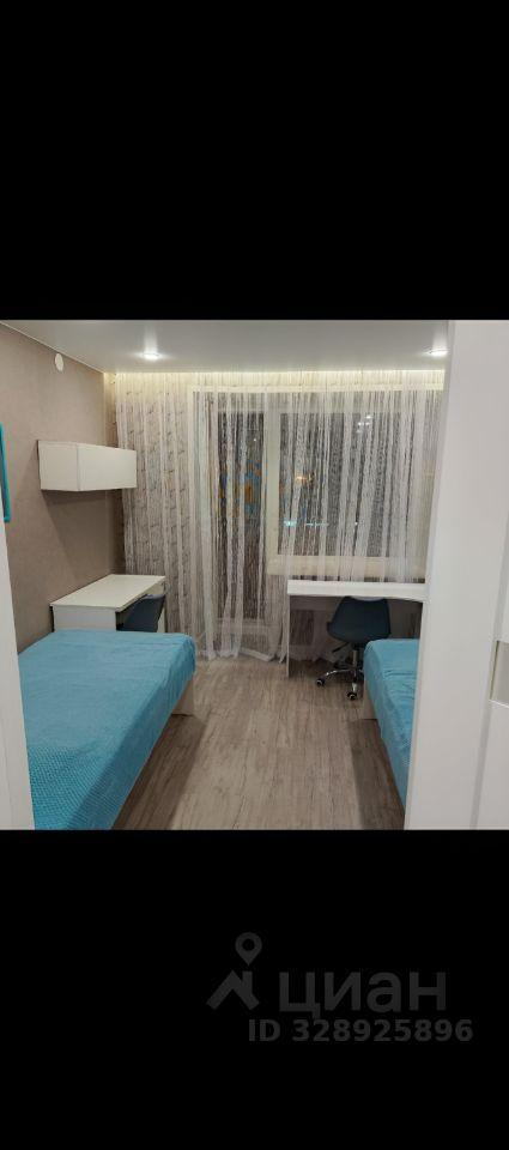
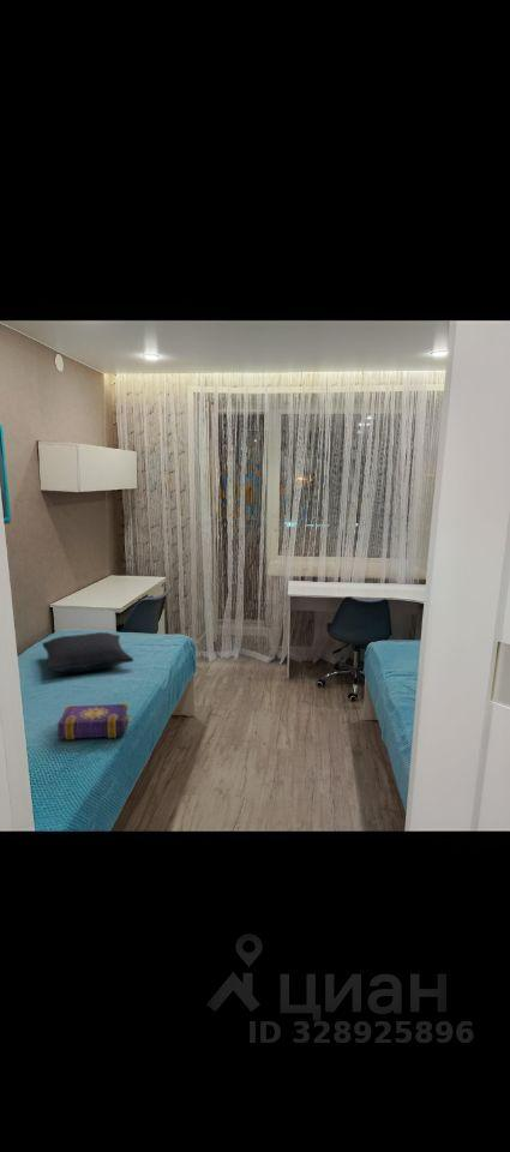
+ pillow (86, 652)
+ book (95, 720)
